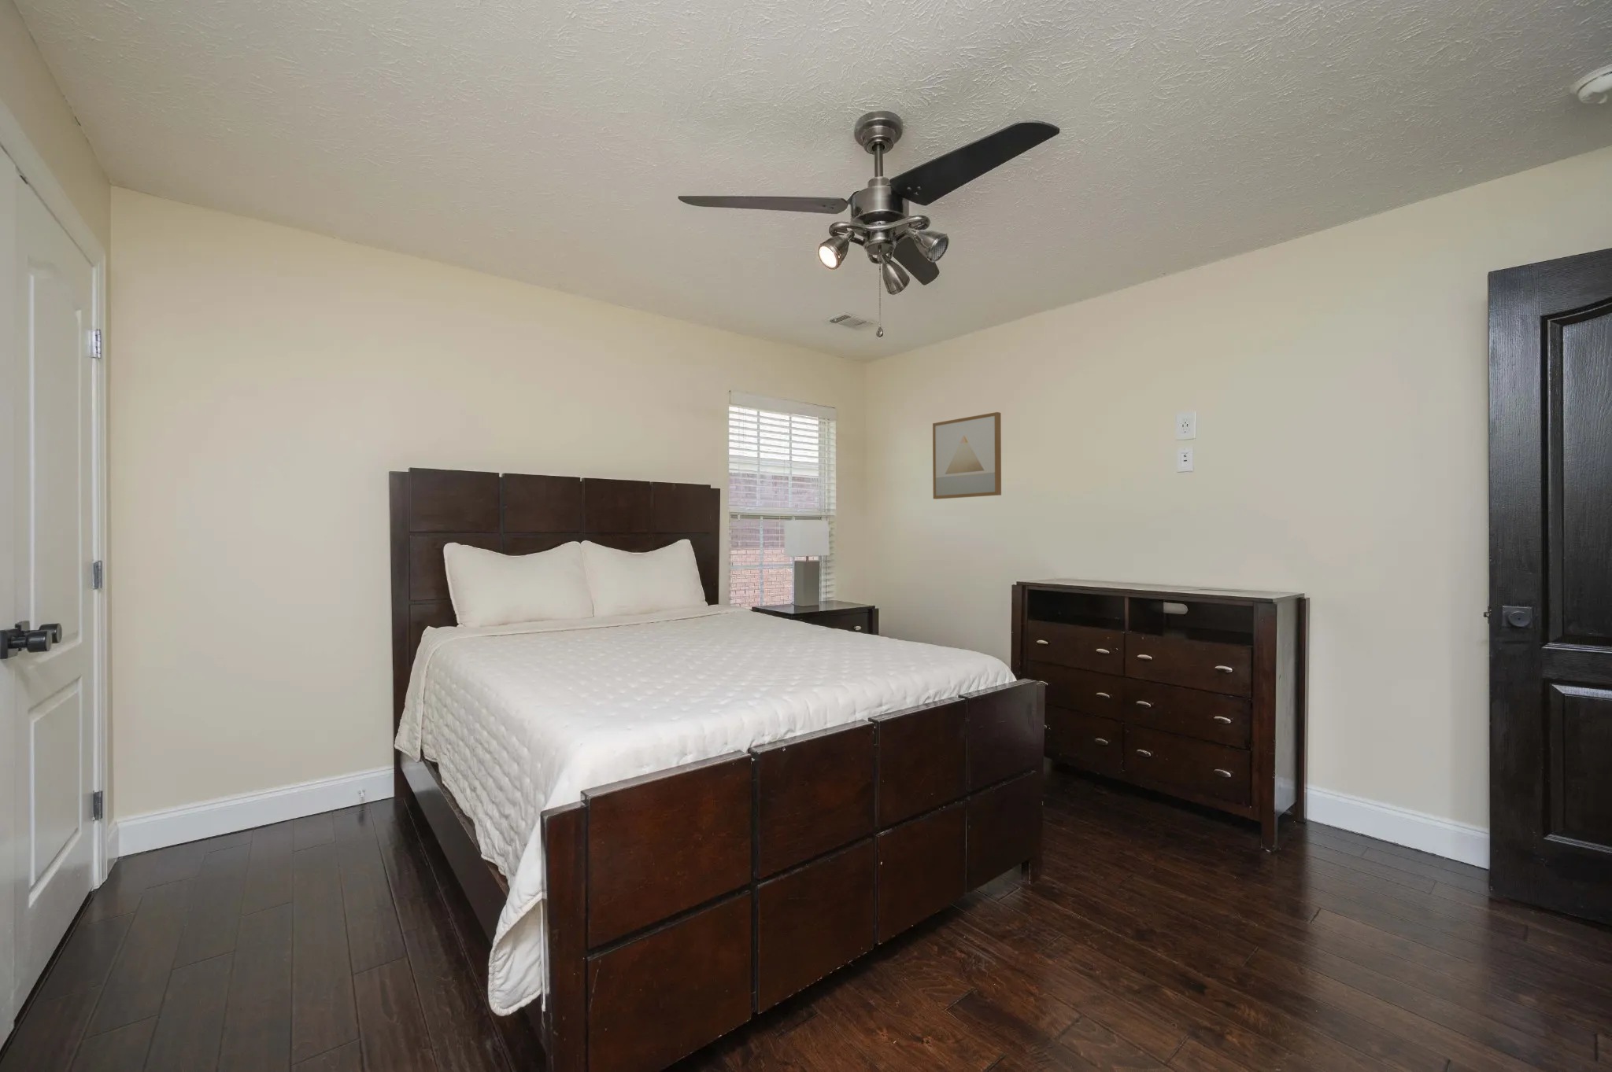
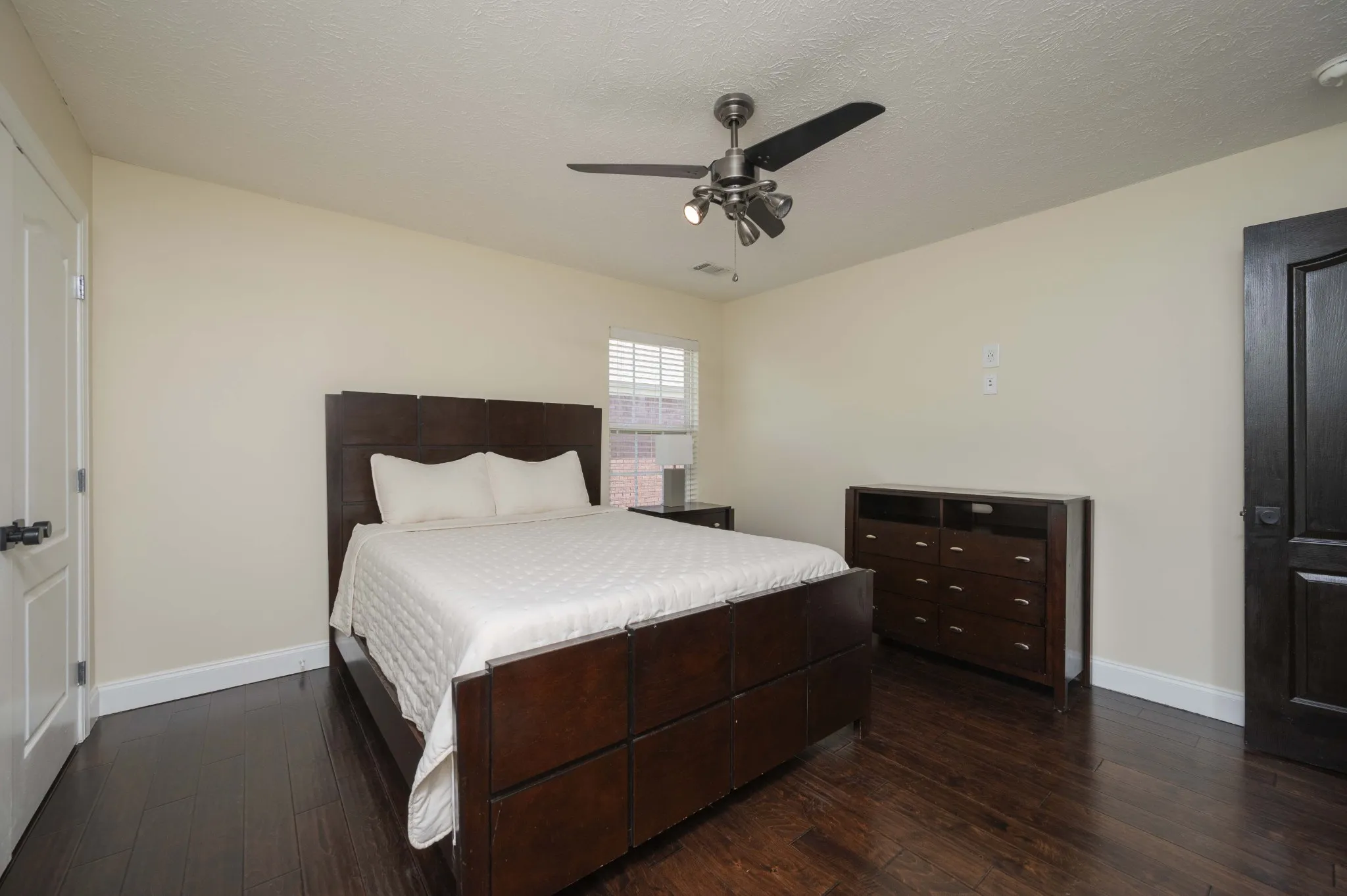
- wall art (965, 457)
